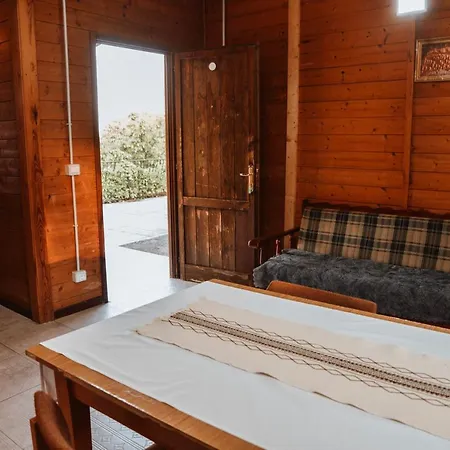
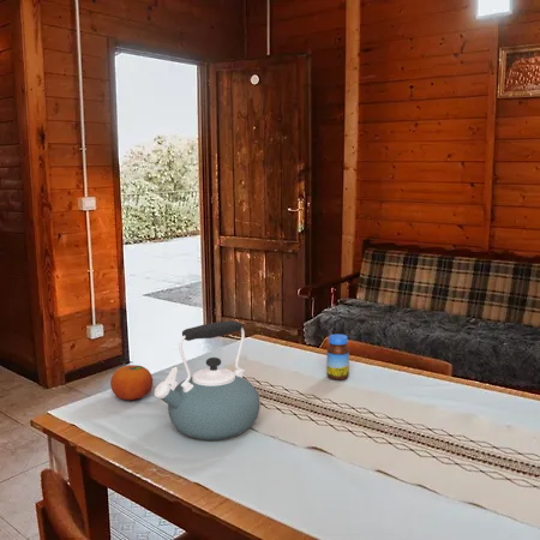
+ kettle (205, 377)
+ fruit (131, 382)
+ jar (337, 355)
